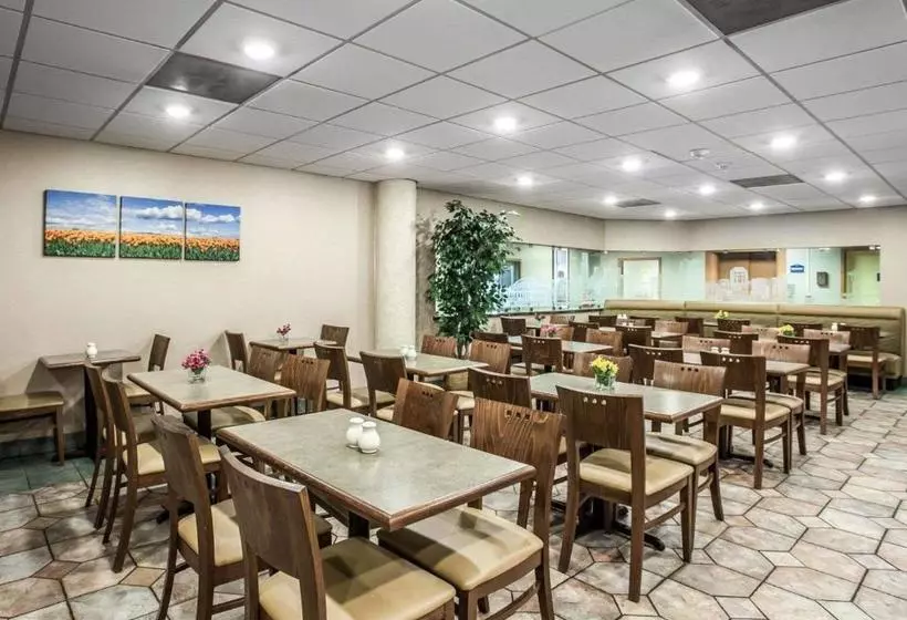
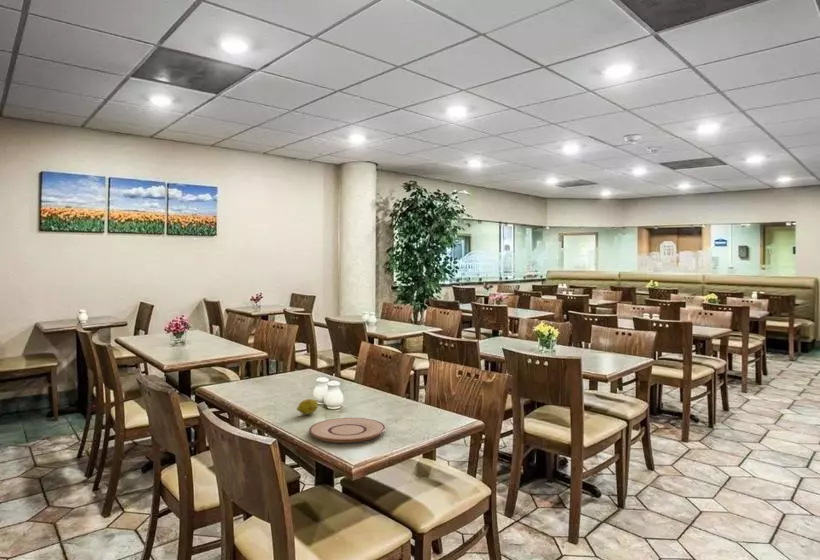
+ plate (347, 429)
+ fruit (307, 406)
